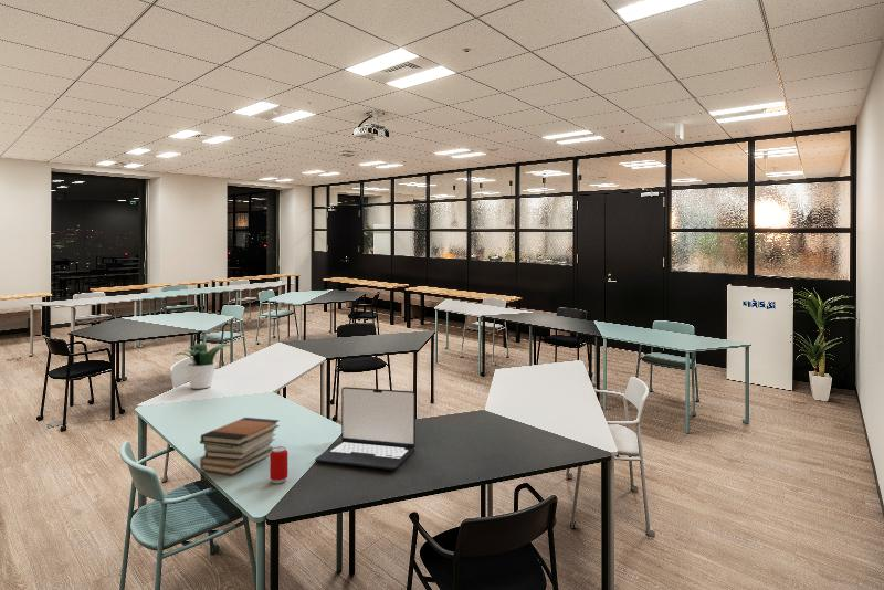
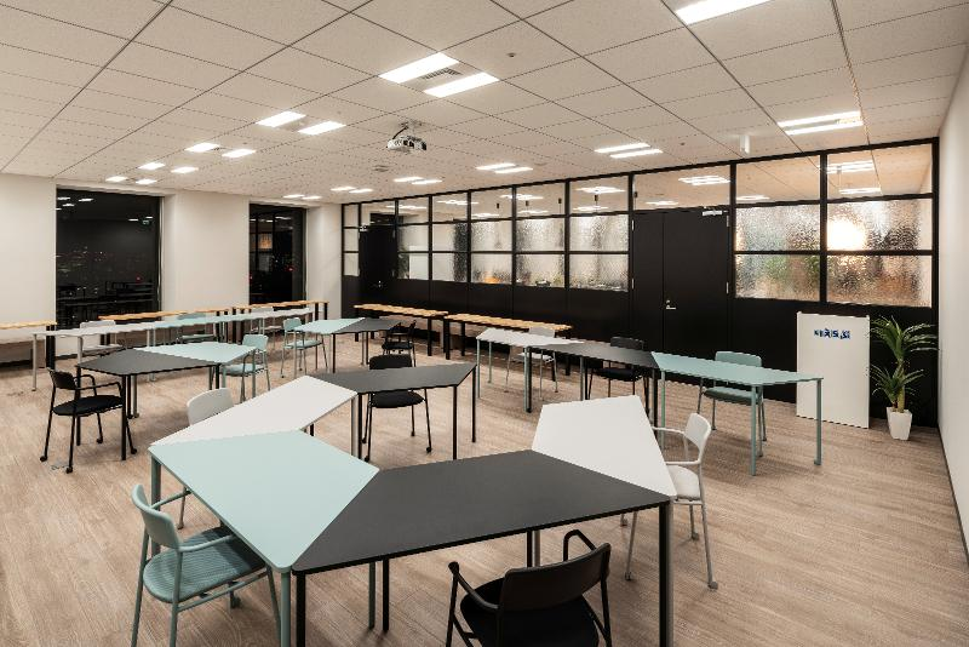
- book stack (241, 443)
- beverage can (278, 464)
- potted plant (204, 365)
- laptop (366, 425)
